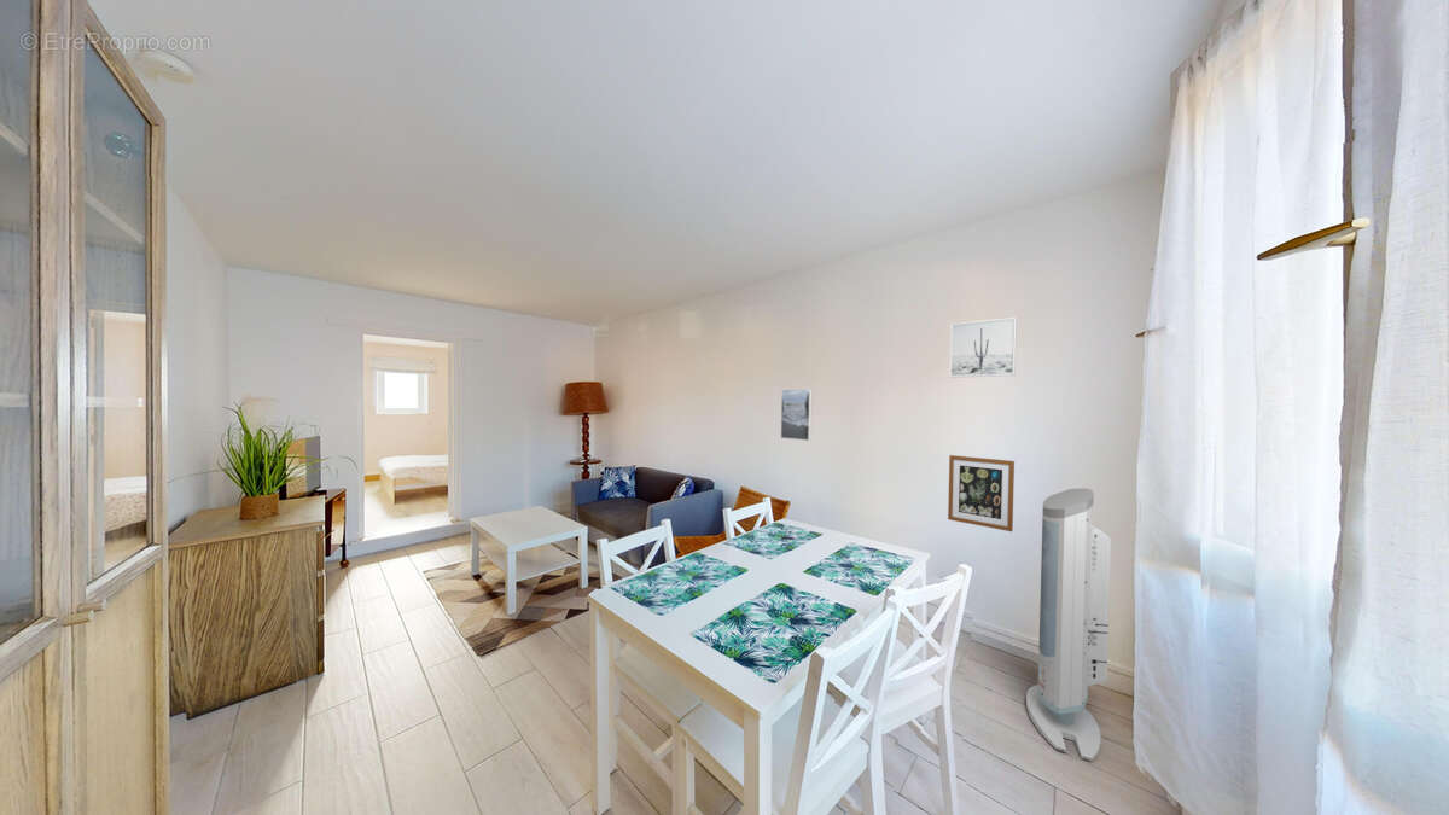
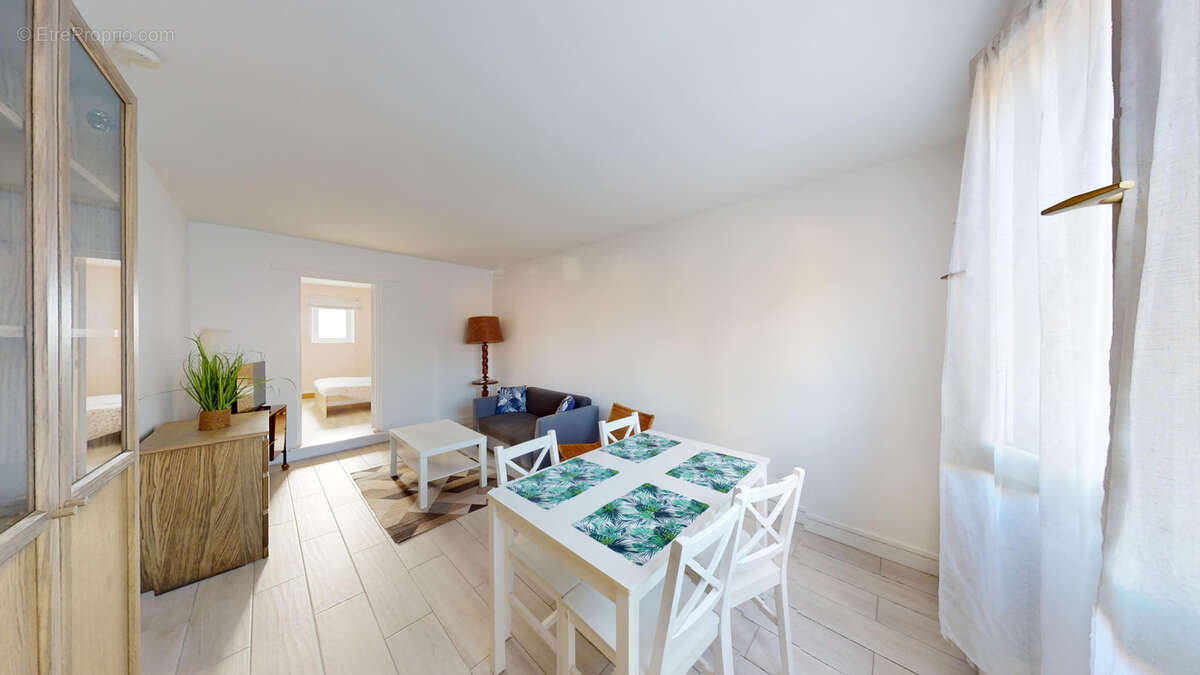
- air purifier (1065, 604)
- wall art (979, 491)
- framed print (796, 414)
- wall art (982, 348)
